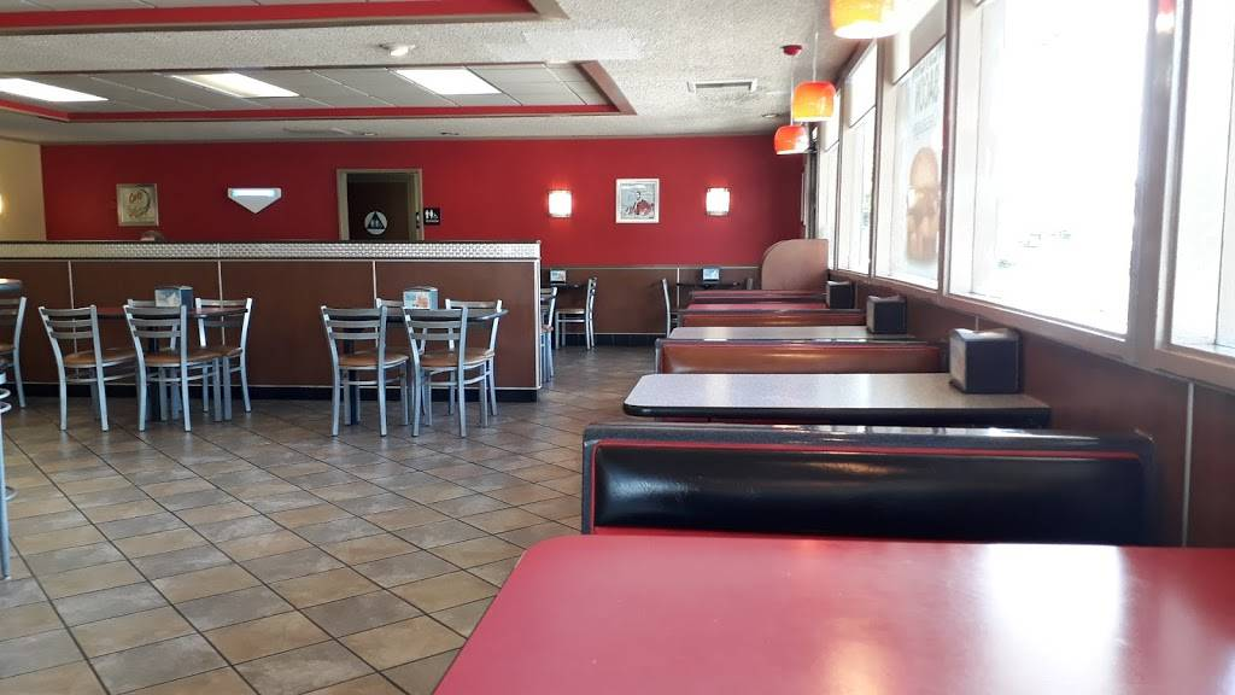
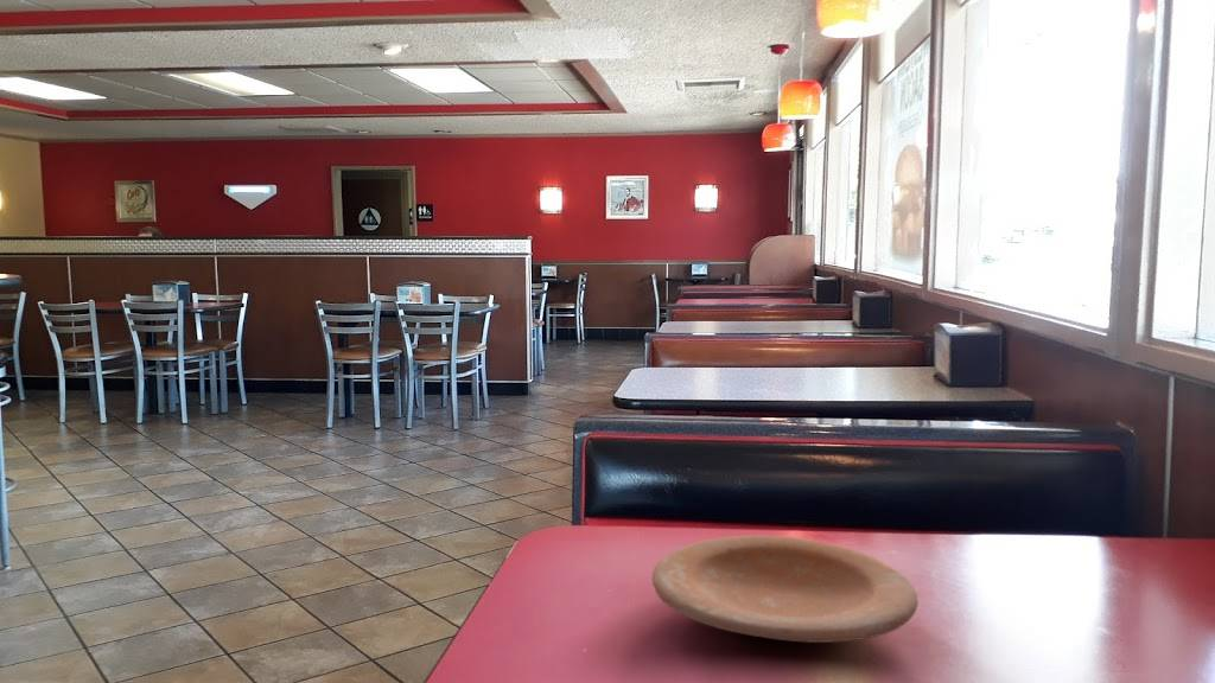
+ plate (780, 596)
